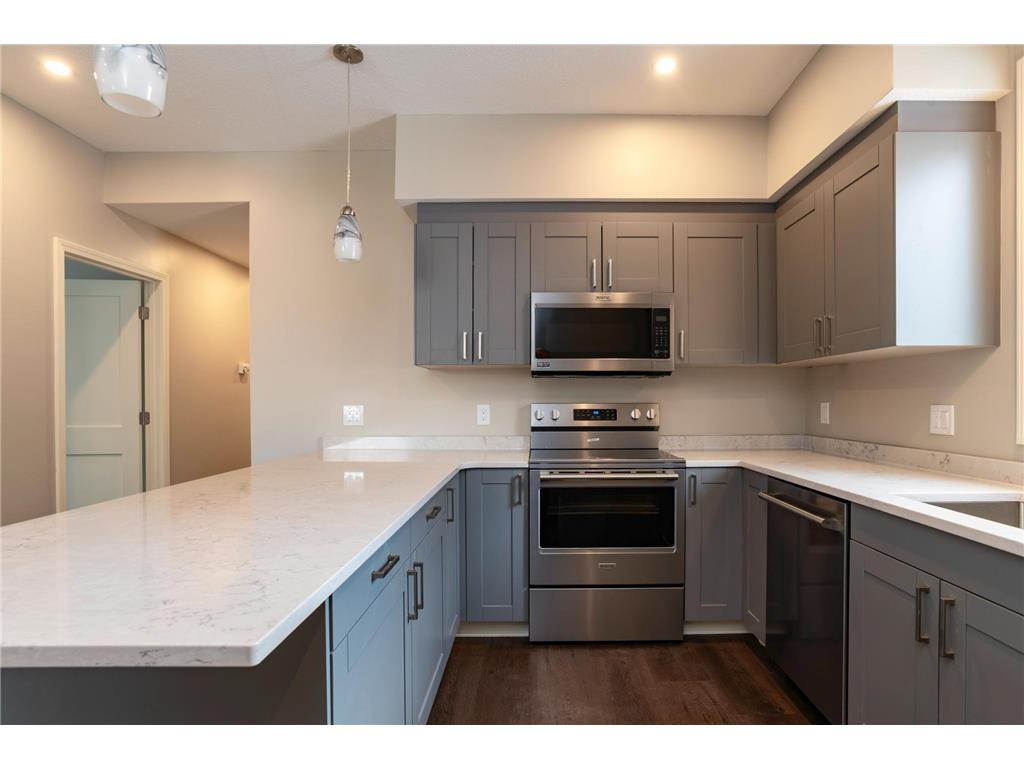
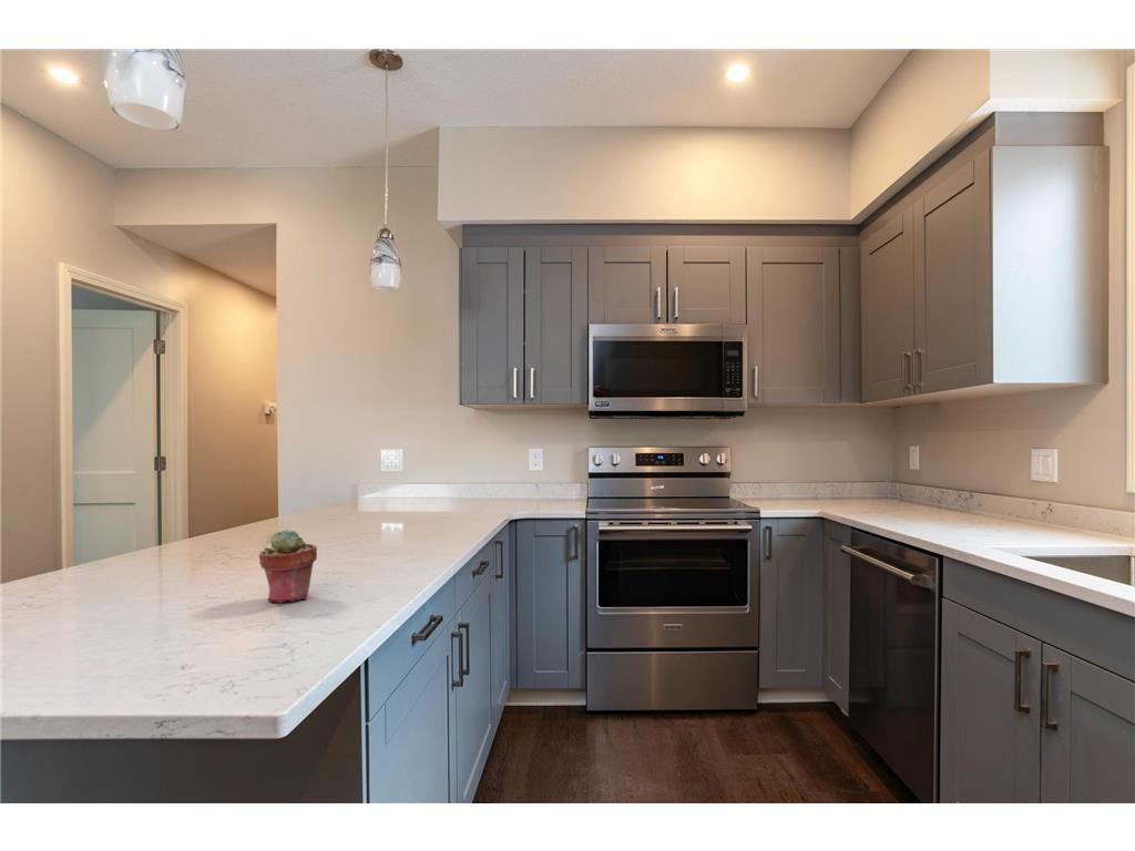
+ potted succulent (288, 563)
